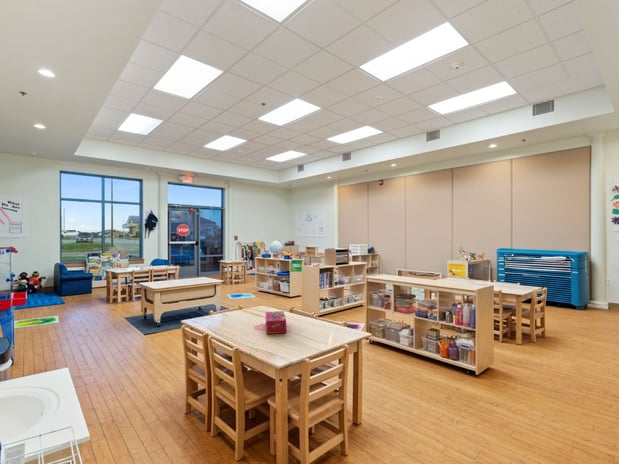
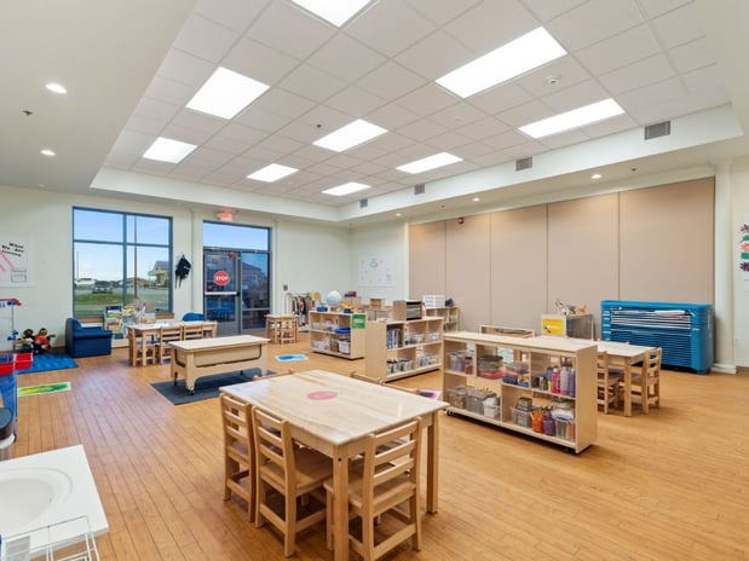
- tissue box (275, 322)
